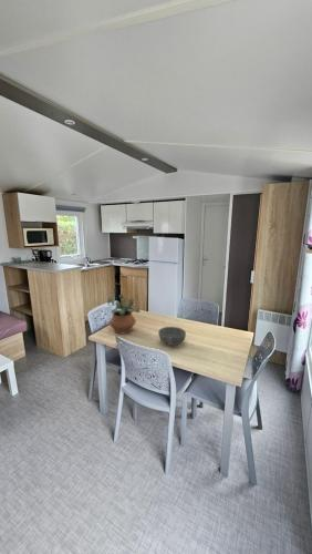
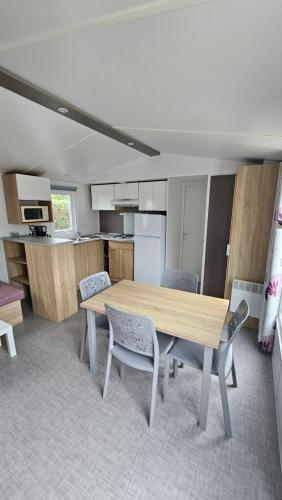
- bowl (171, 337)
- potted plant (125, 314)
